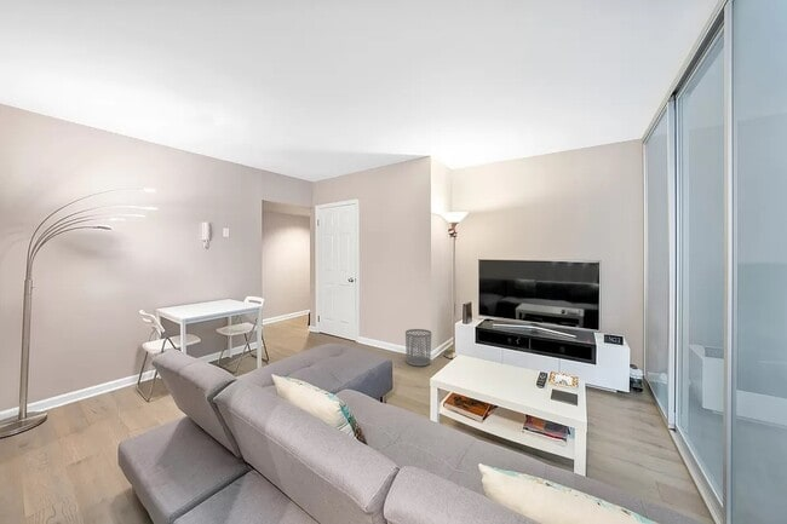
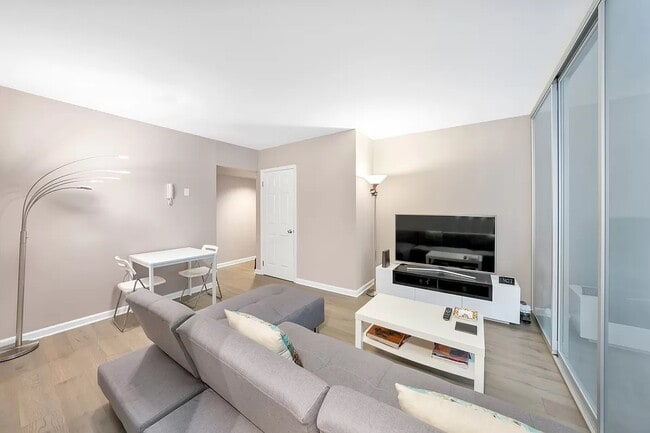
- waste bin (418, 346)
